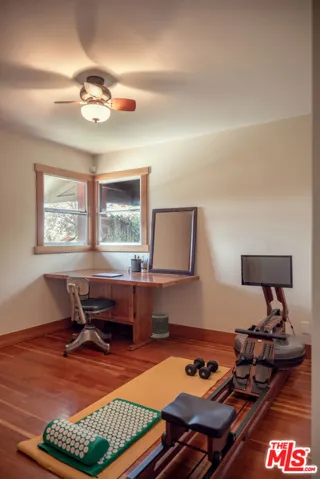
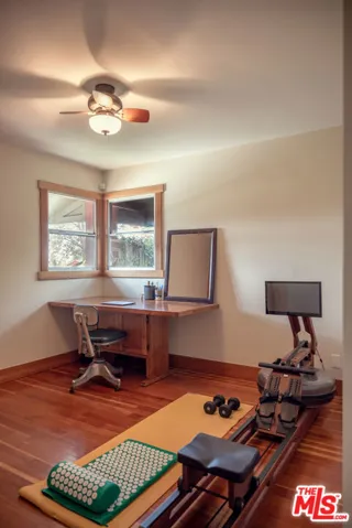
- wastebasket (159, 324)
